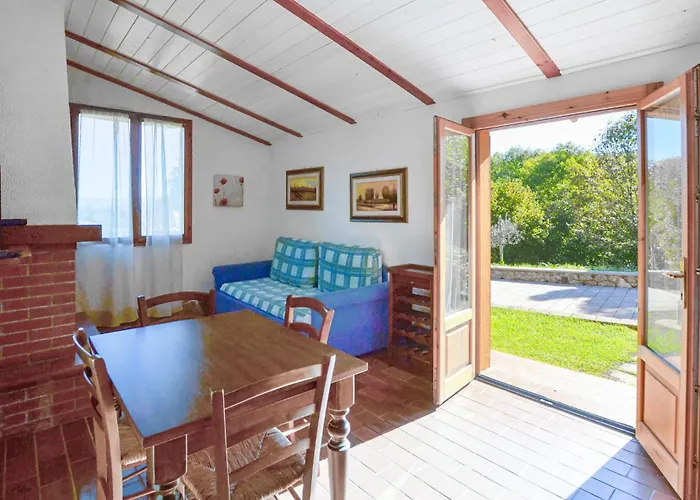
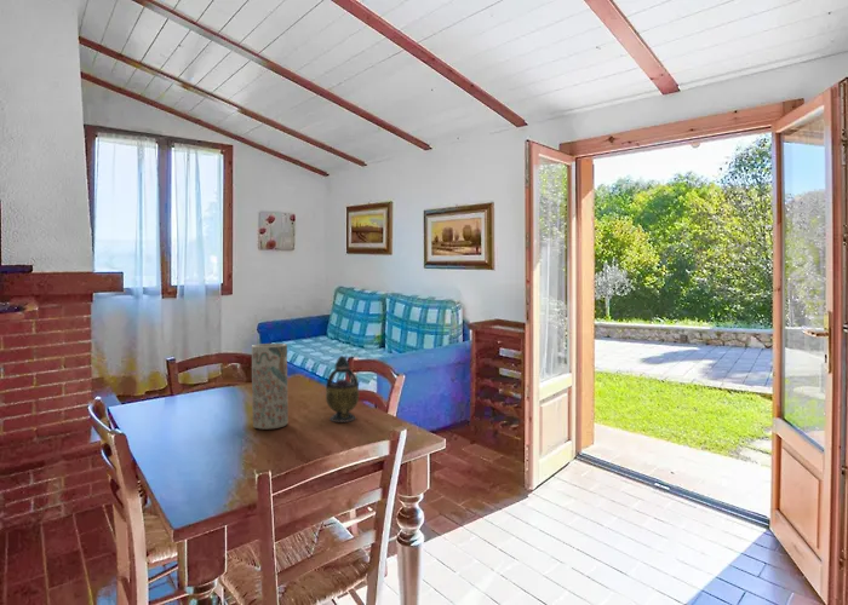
+ vase (269, 385)
+ teapot (343, 388)
